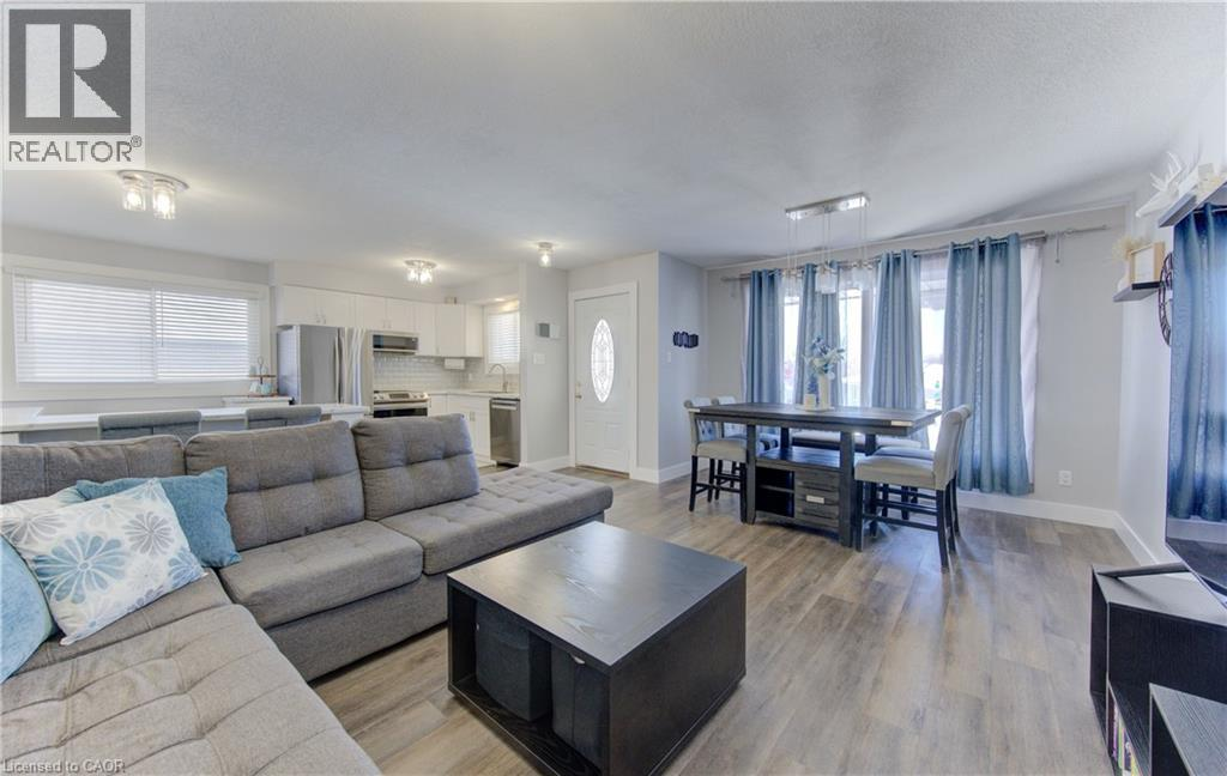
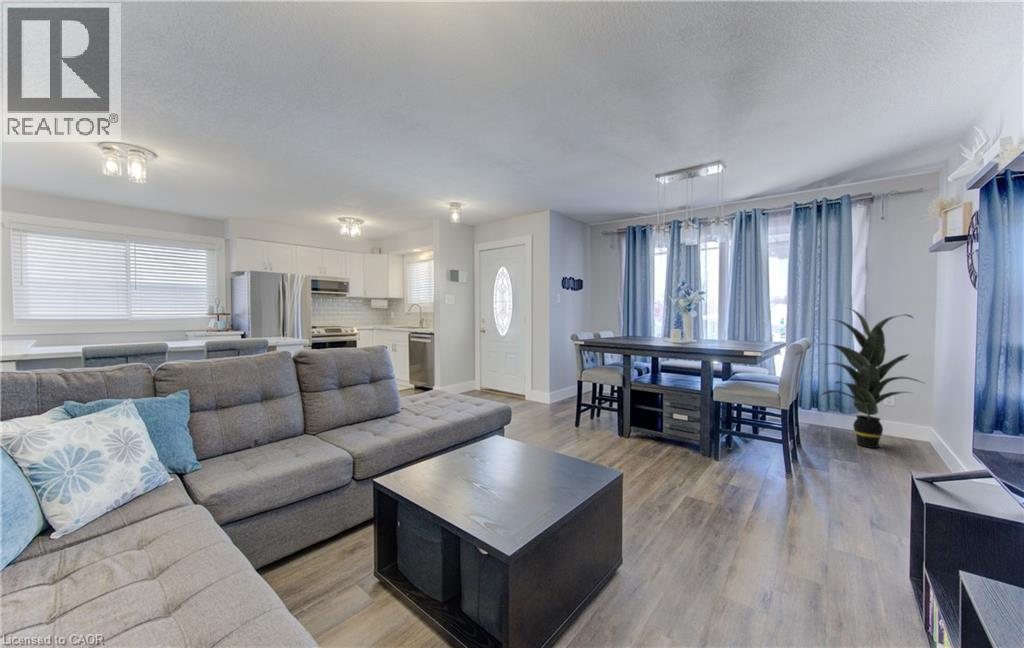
+ indoor plant (861, 375)
